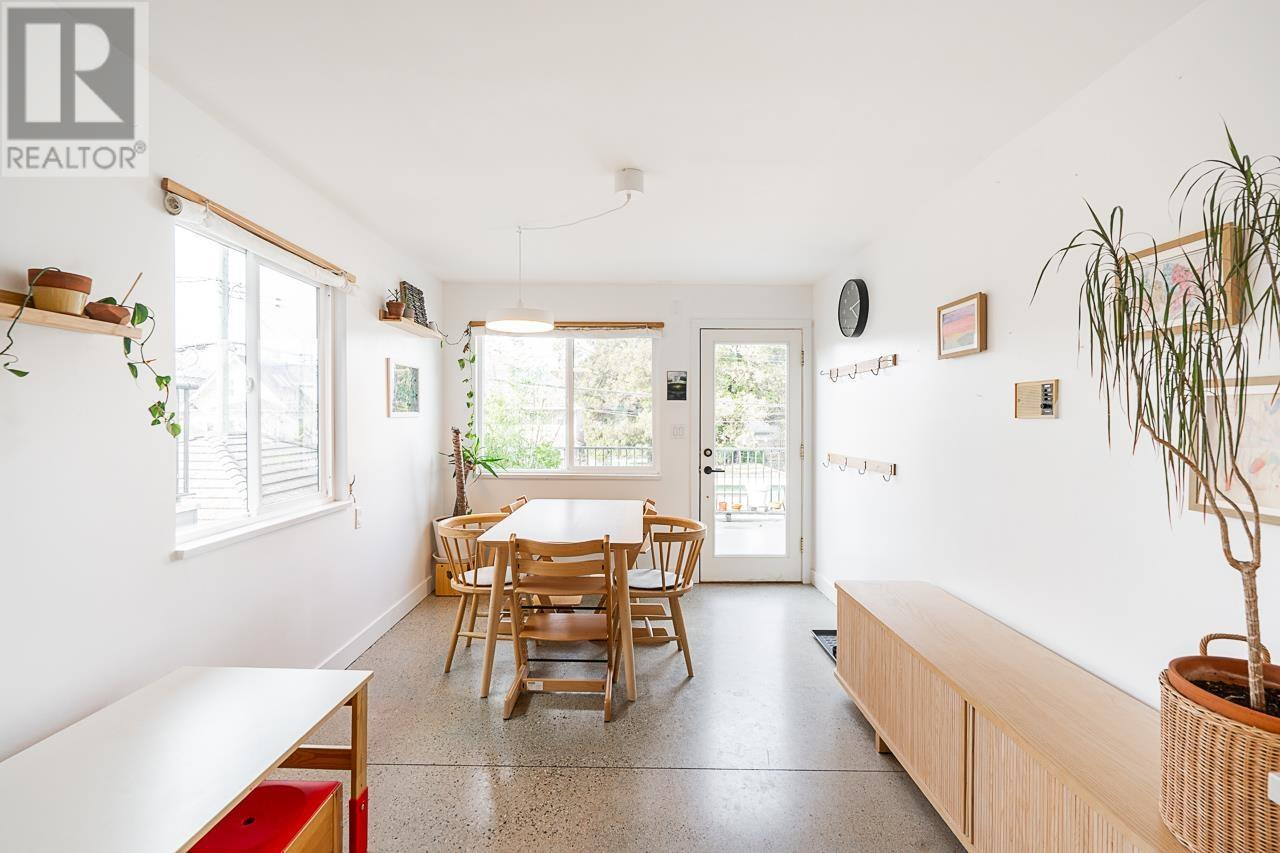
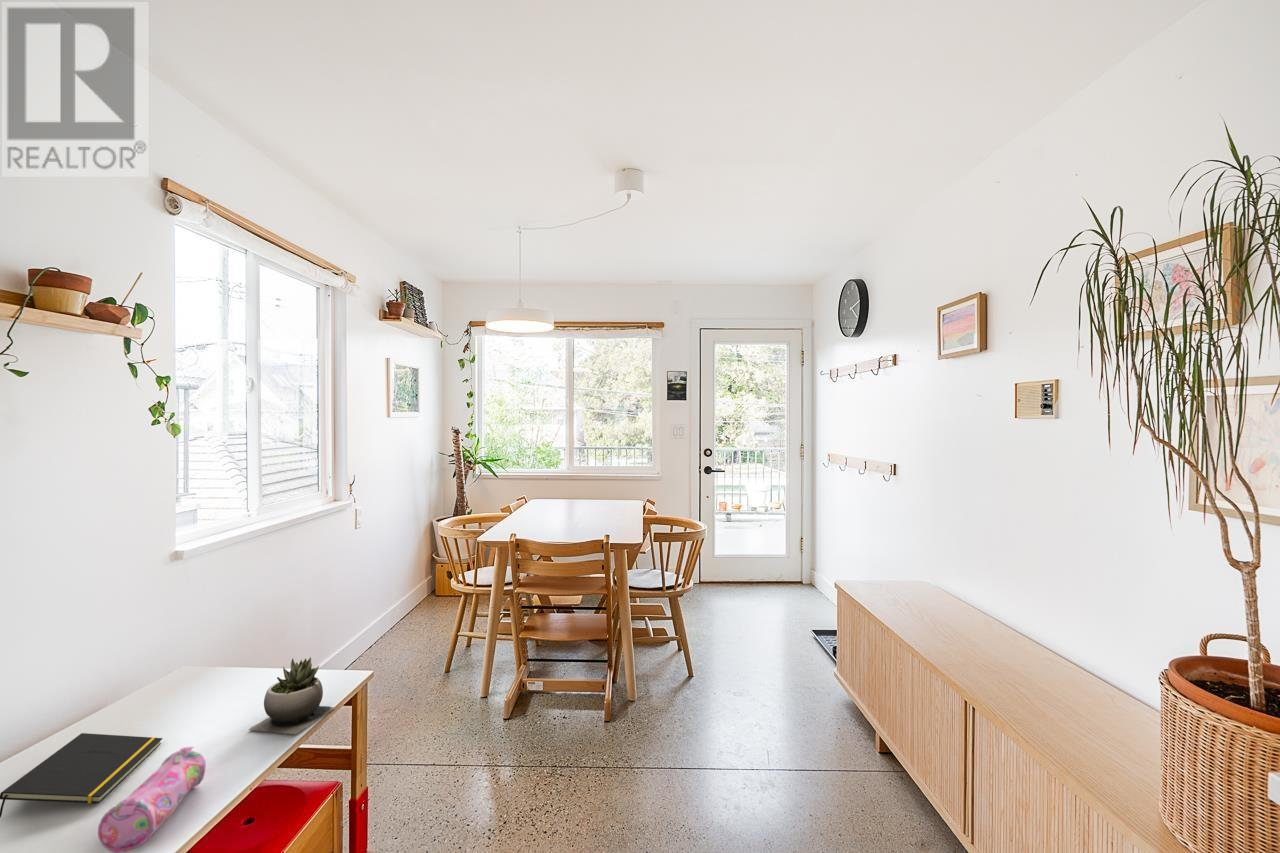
+ pencil case (157, 795)
+ succulent plant (293, 689)
+ notepad (89, 765)
